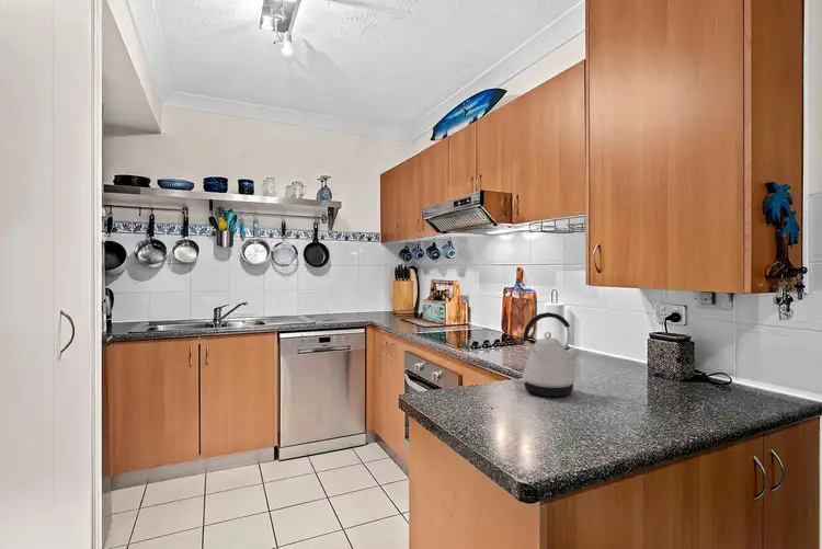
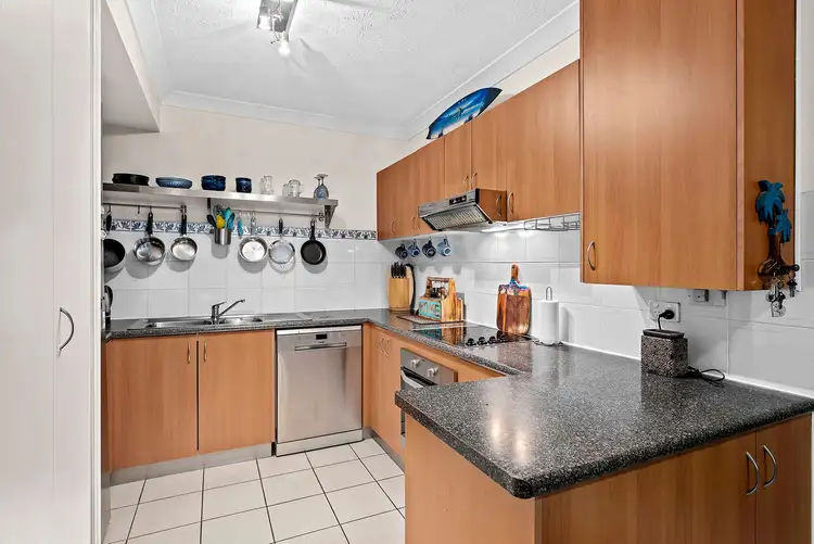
- kettle (549, 352)
